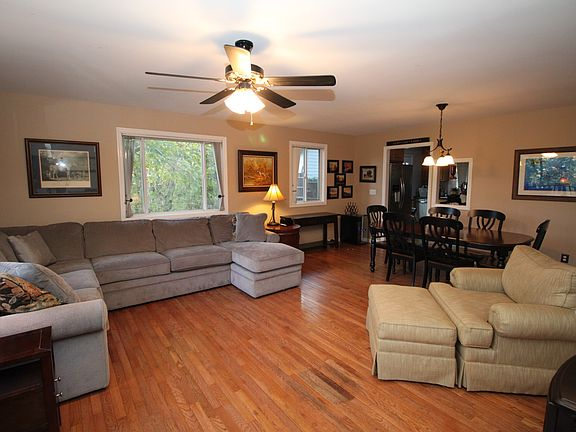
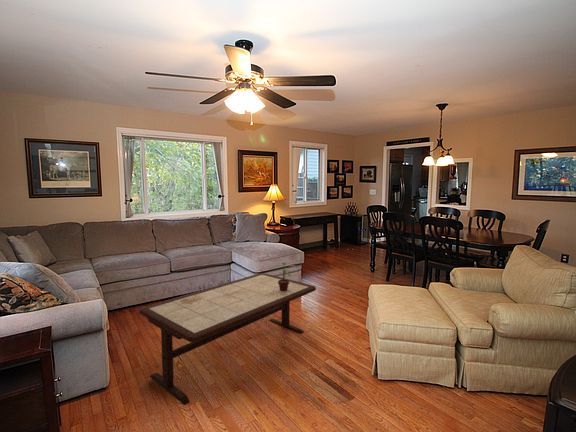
+ coffee table (237, 324)
+ potted plant (284, 276)
